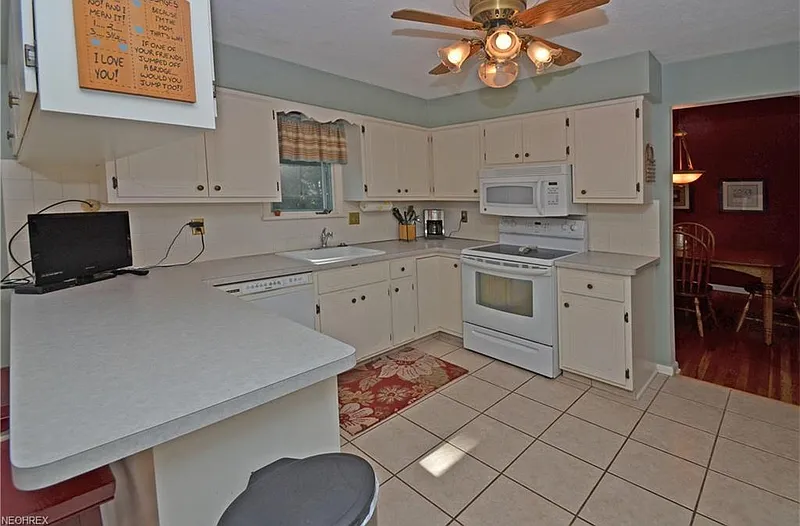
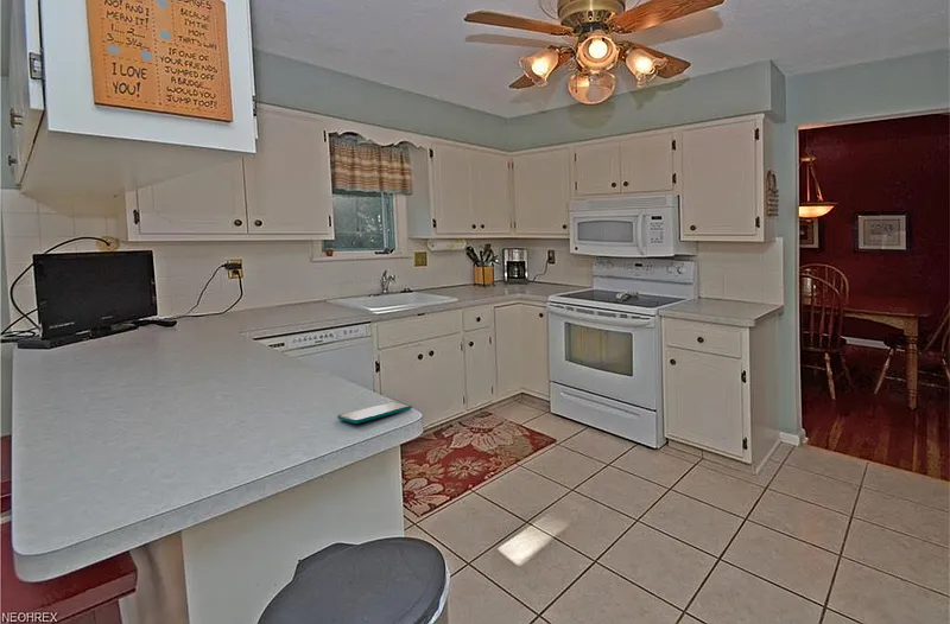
+ smartphone (375, 412)
